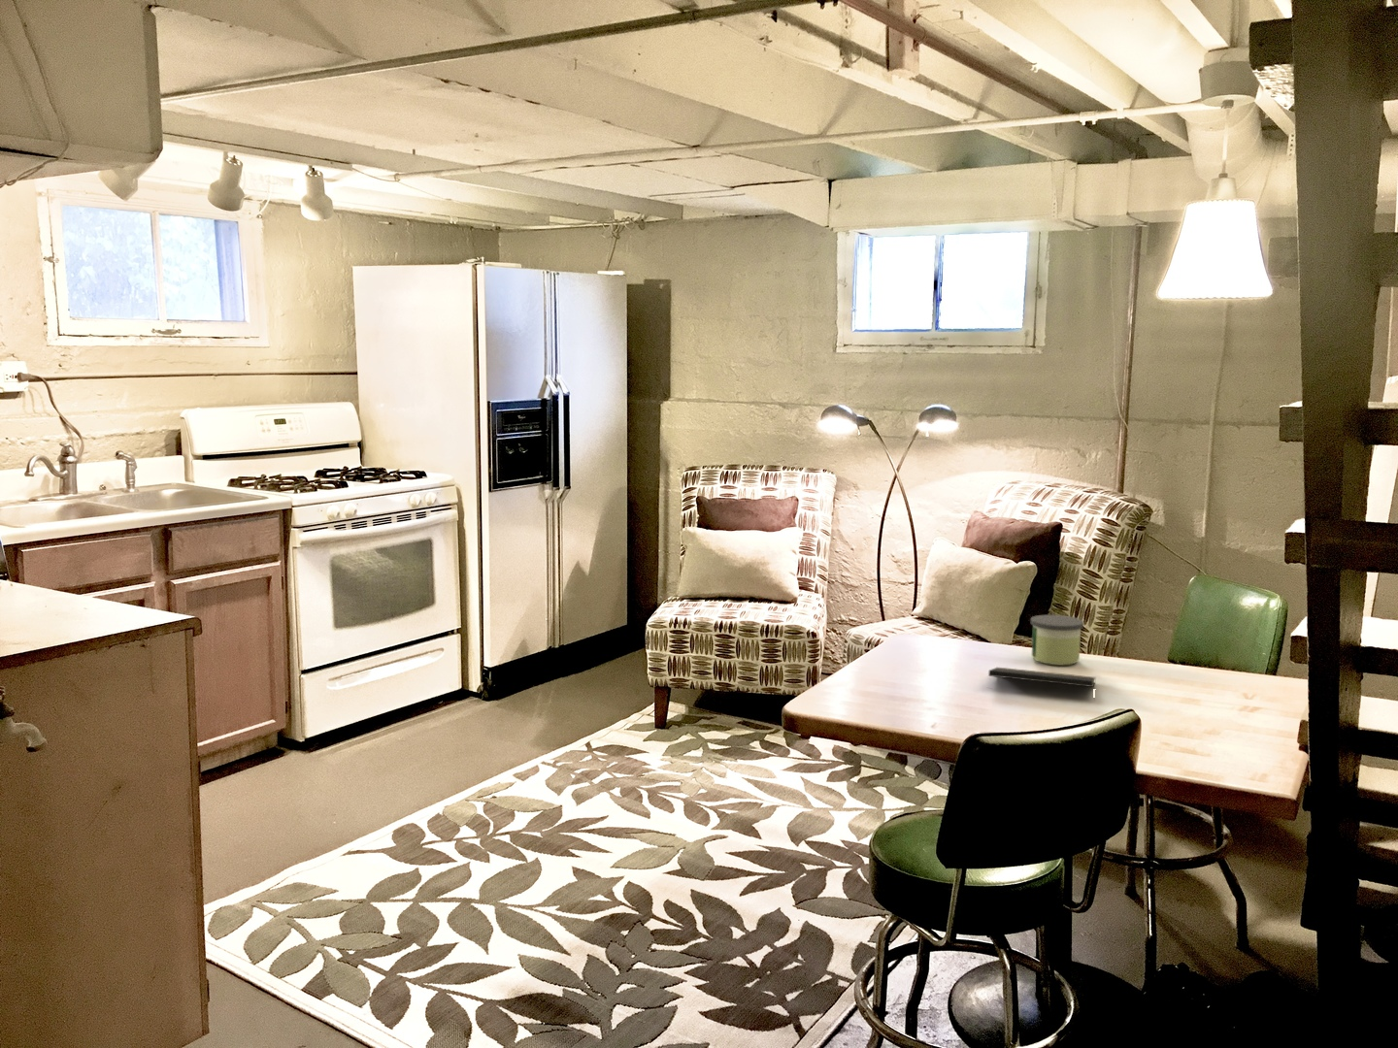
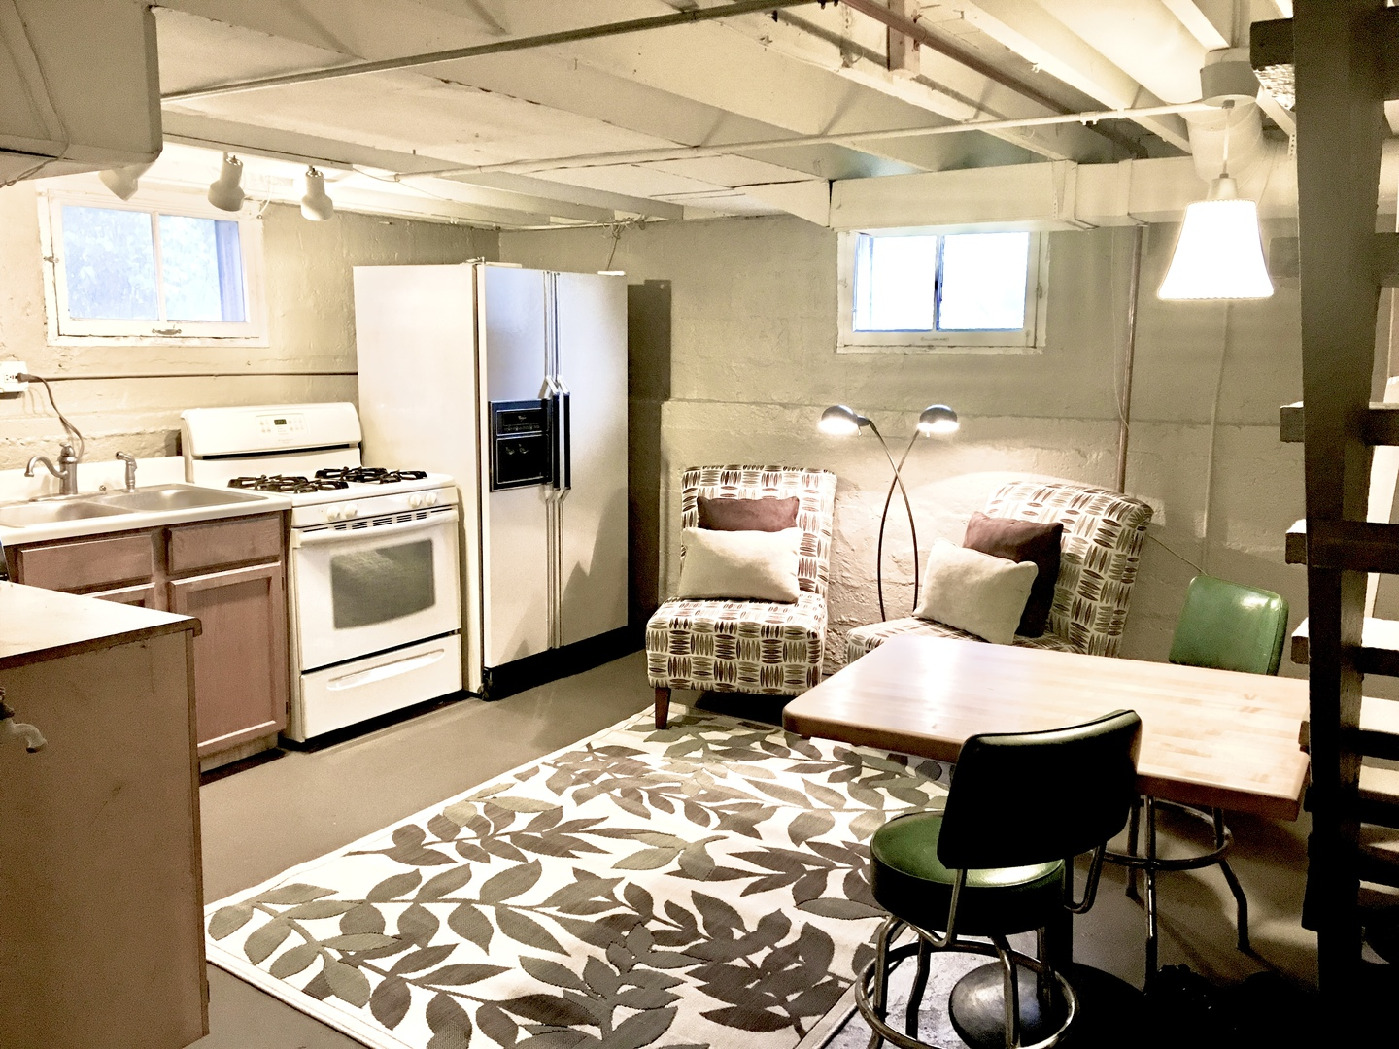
- candle (1056, 640)
- notepad (1042, 676)
